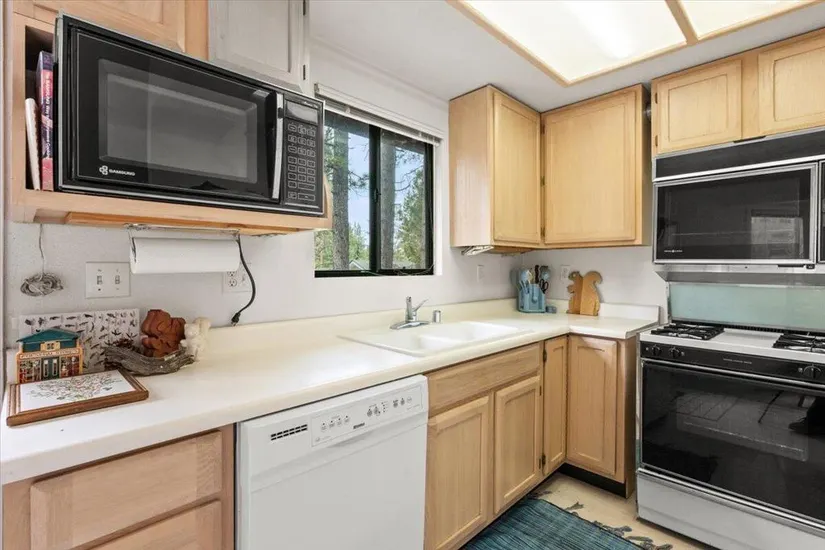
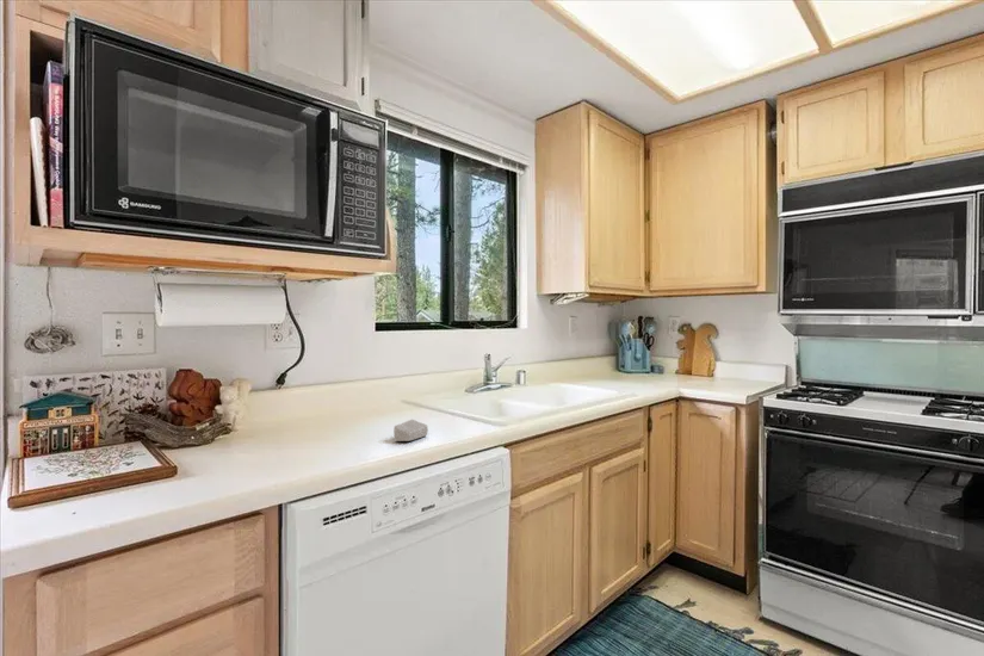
+ soap bar (409, 429)
